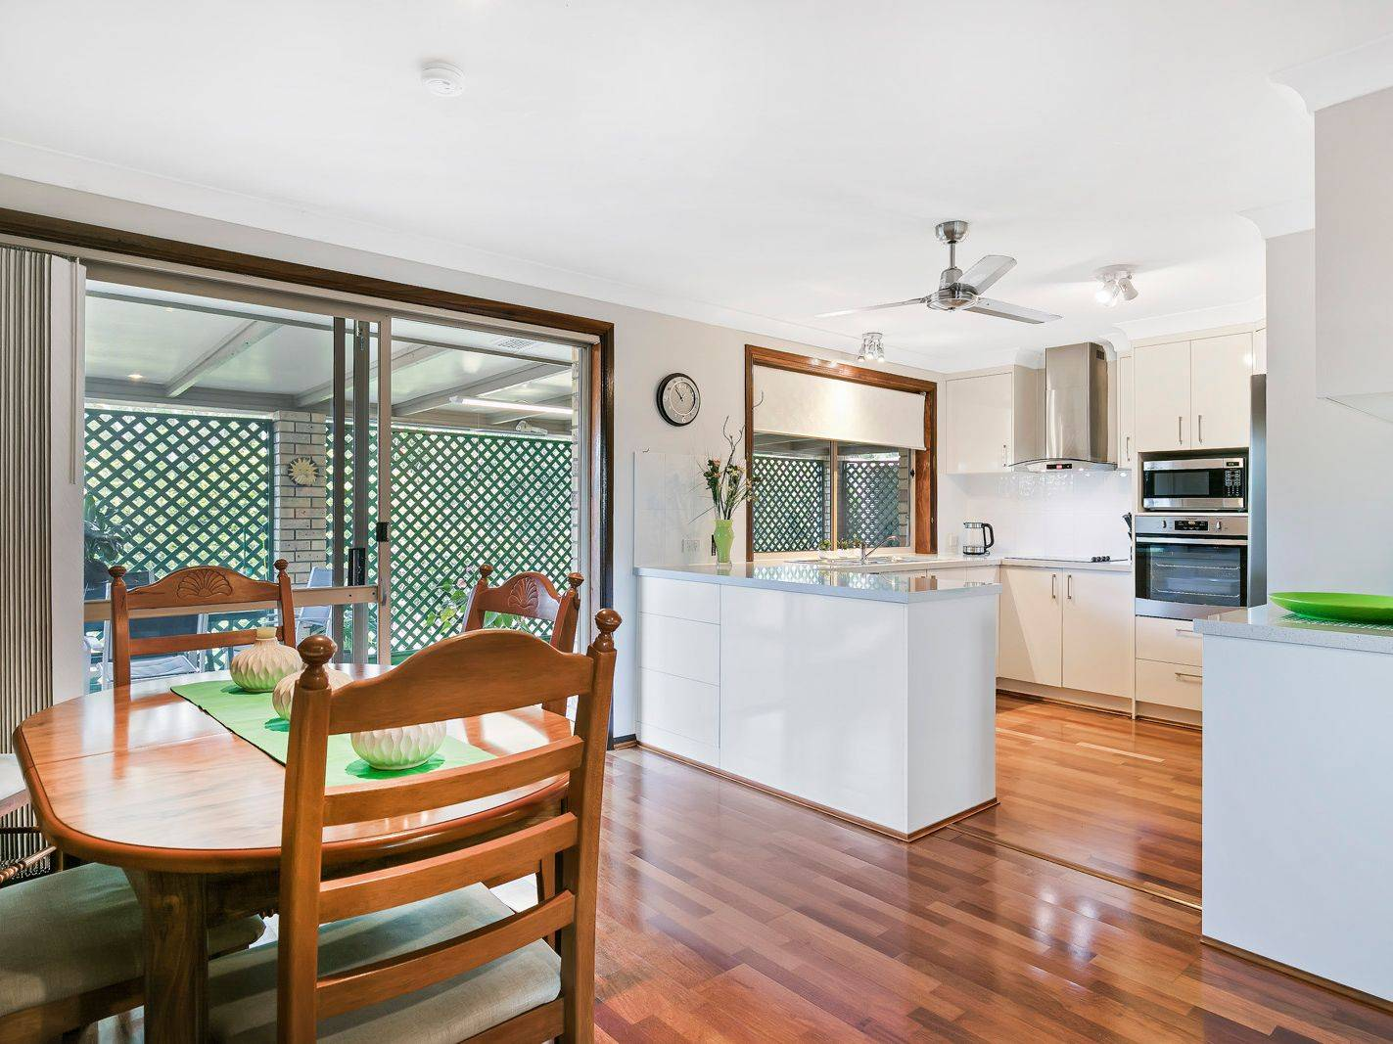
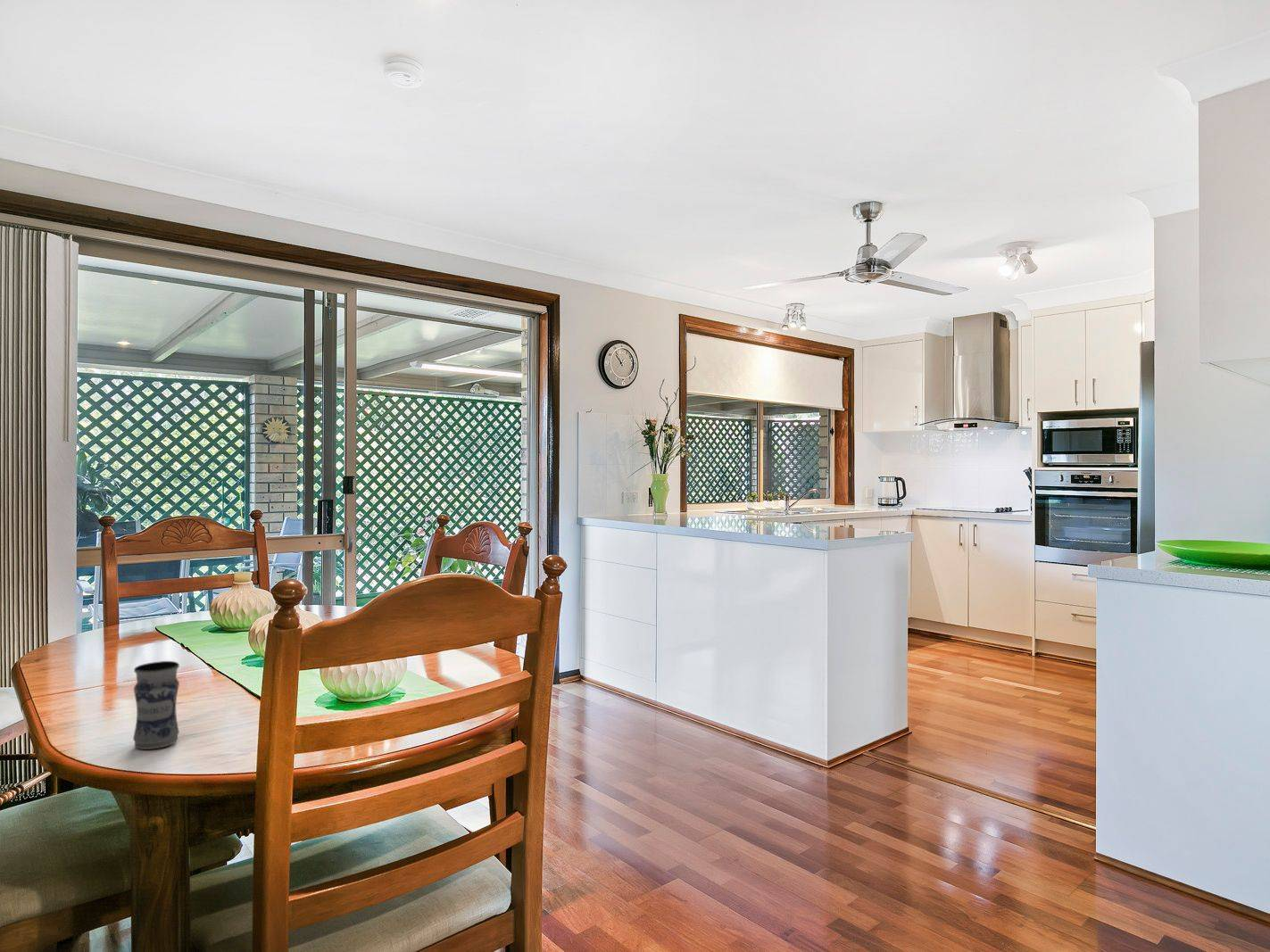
+ jar (156, 704)
